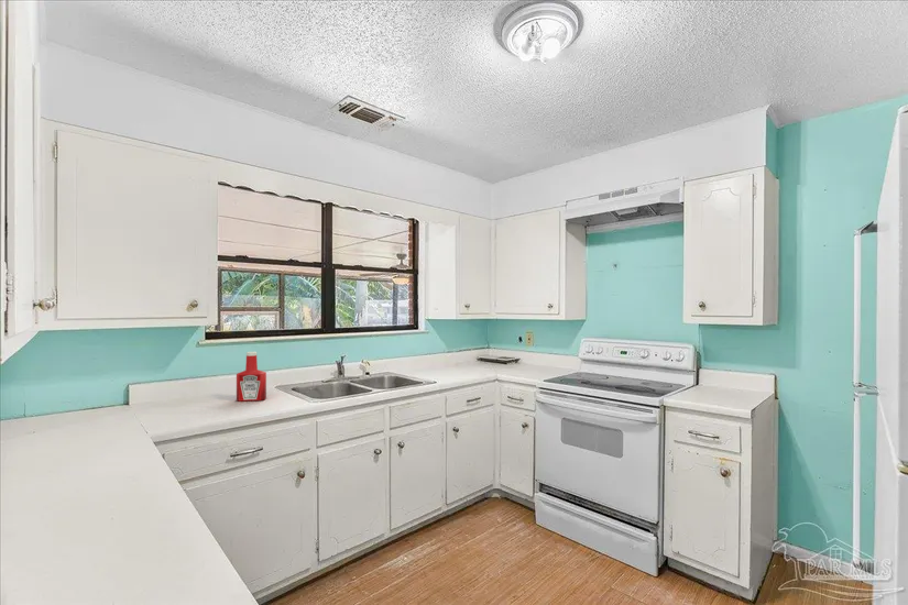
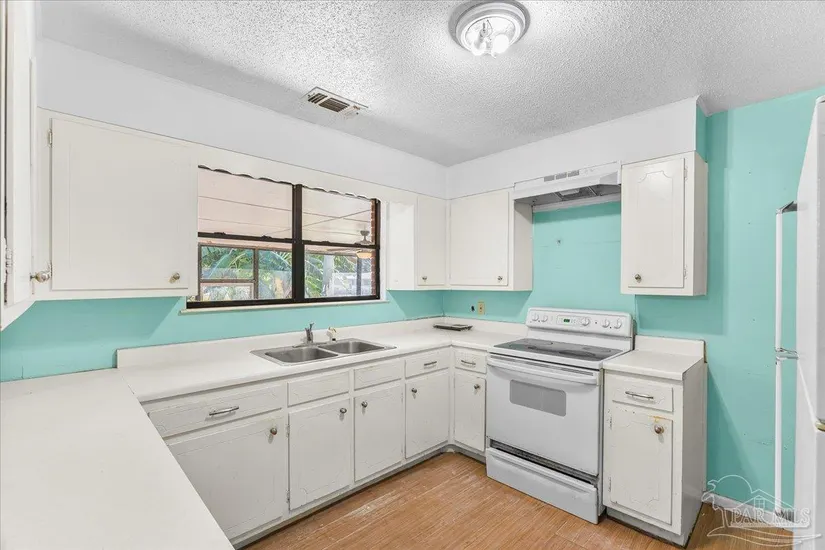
- soap bottle (251, 375)
